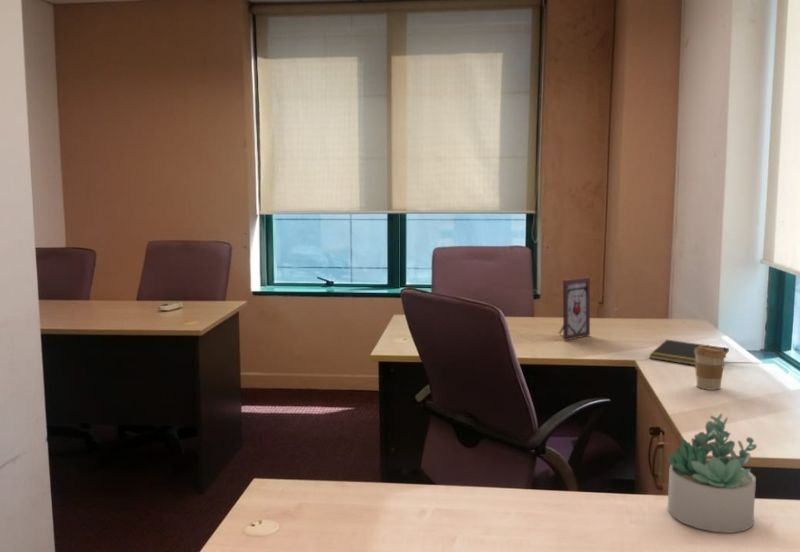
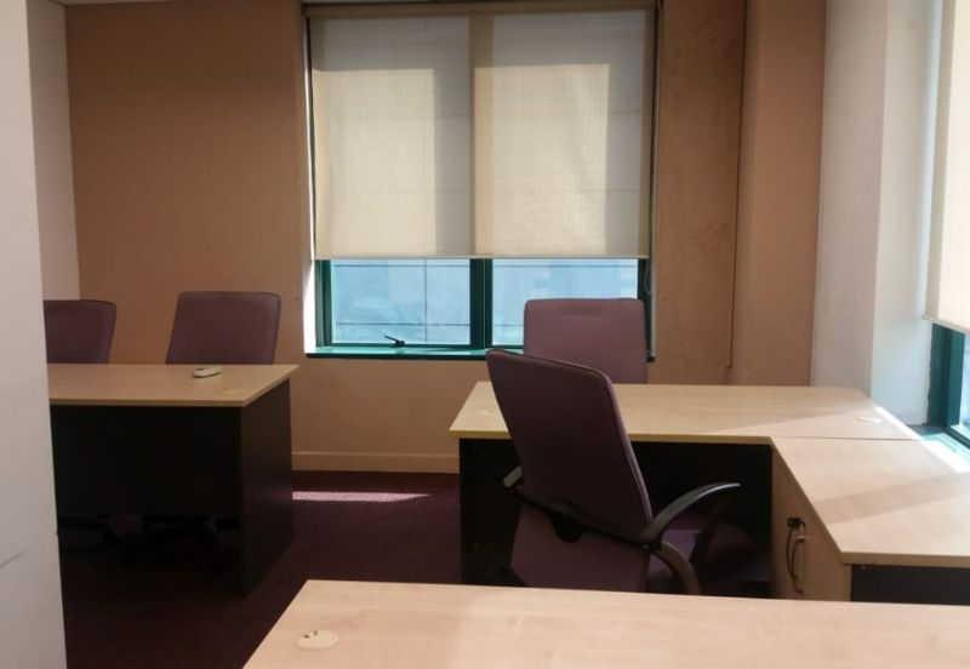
- succulent plant (712, 466)
- coffee cup (709, 366)
- notepad (688, 353)
- picture frame (569, 307)
